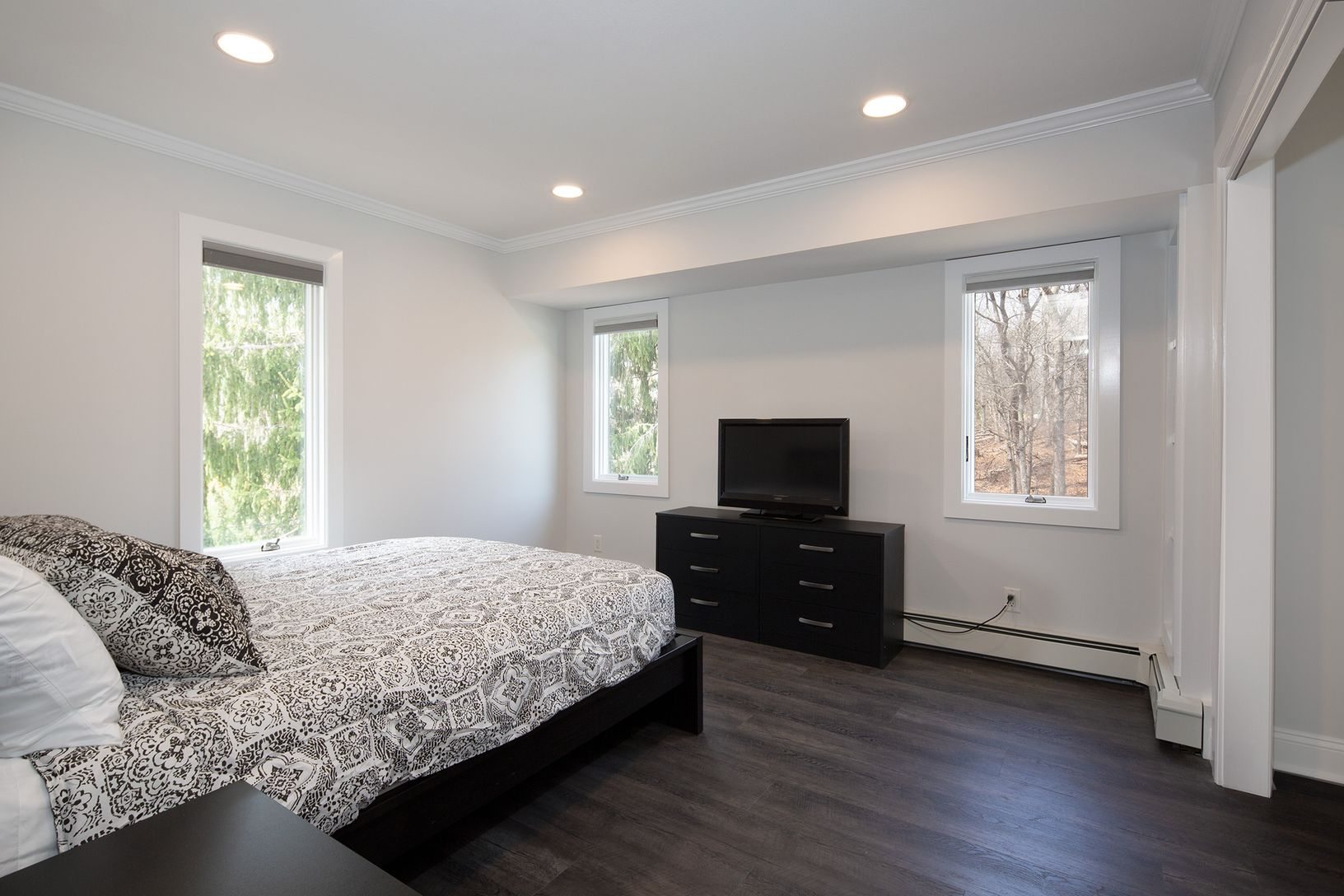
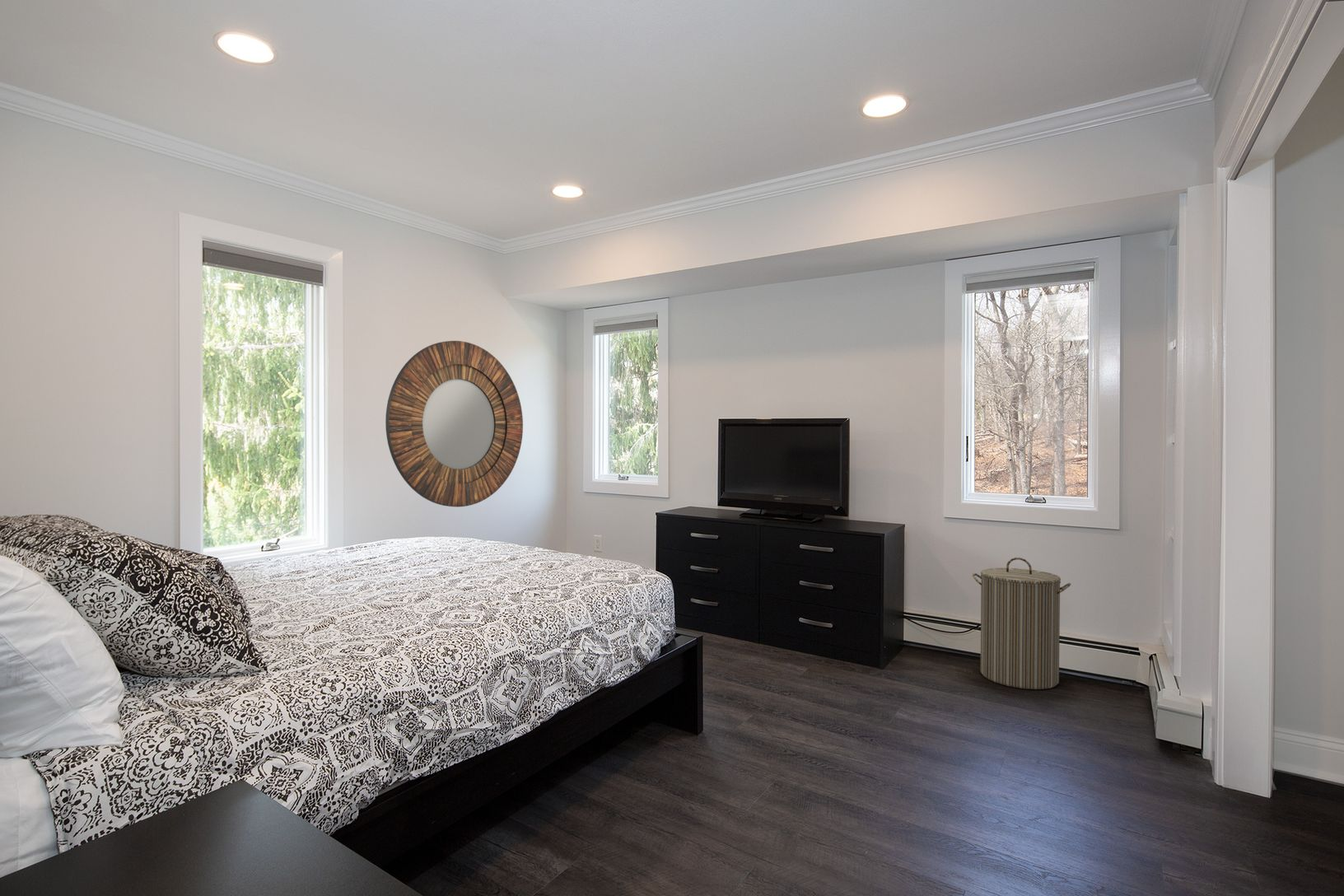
+ laundry hamper (1020, 617)
+ home mirror (460, 424)
